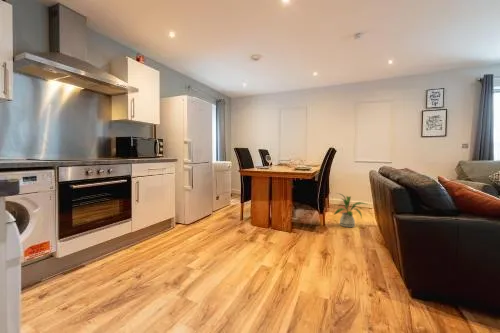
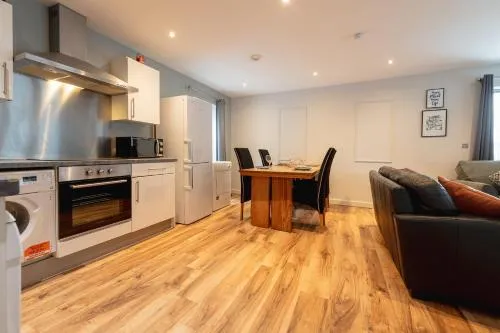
- house plant (350, 209)
